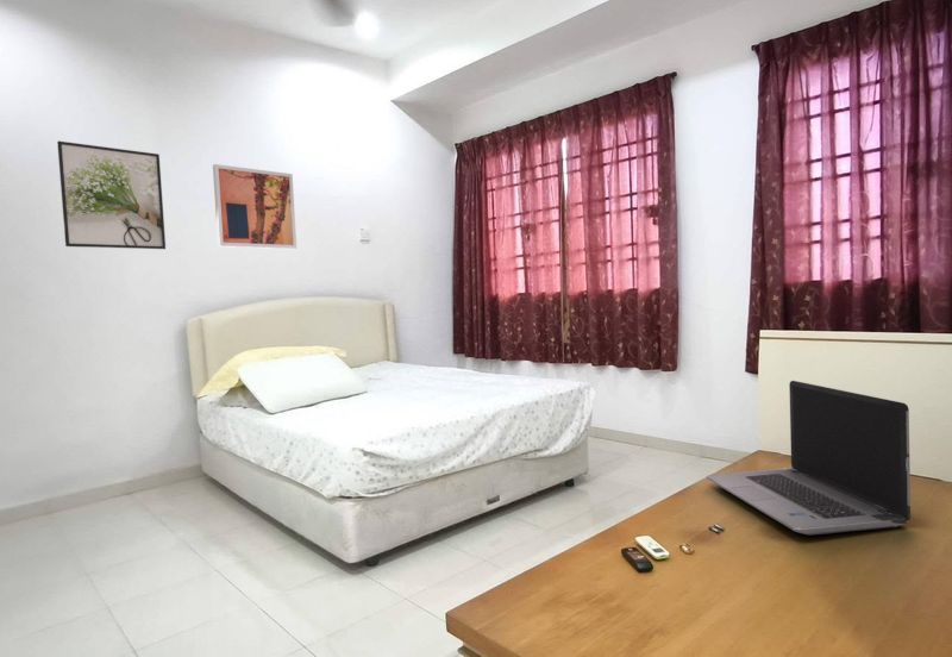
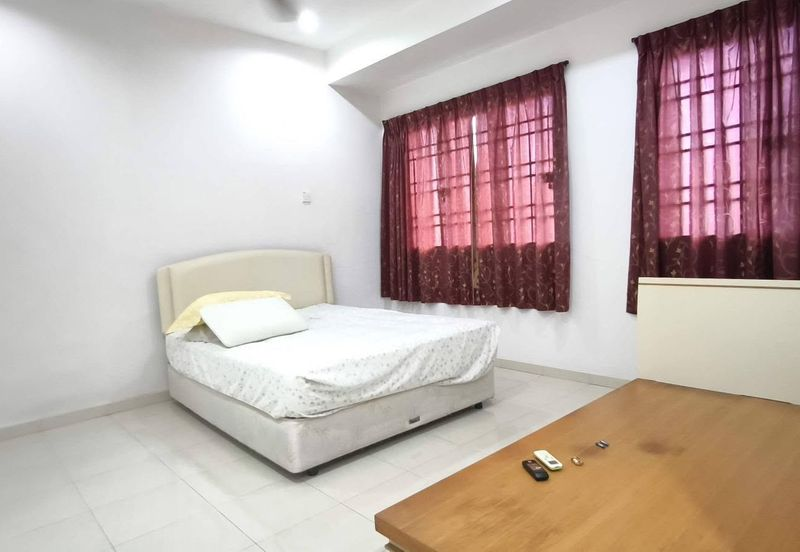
- wall art (256, 208)
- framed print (114, 198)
- laptop computer (794, 448)
